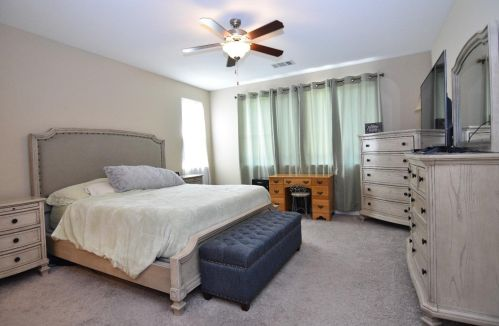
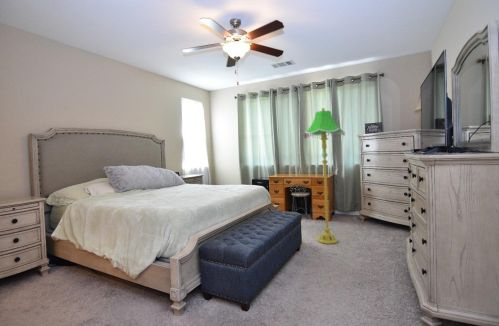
+ floor lamp (325, 174)
